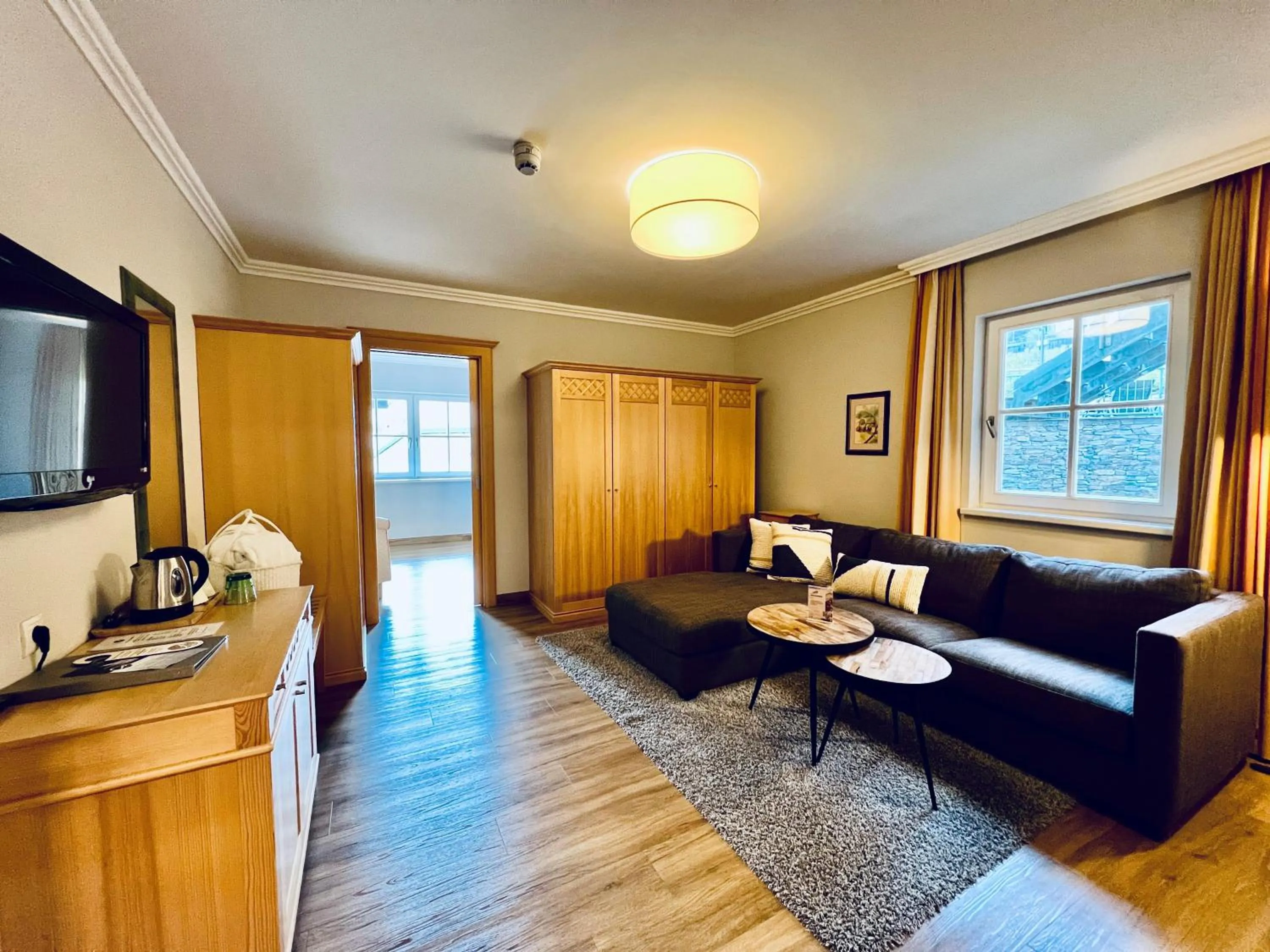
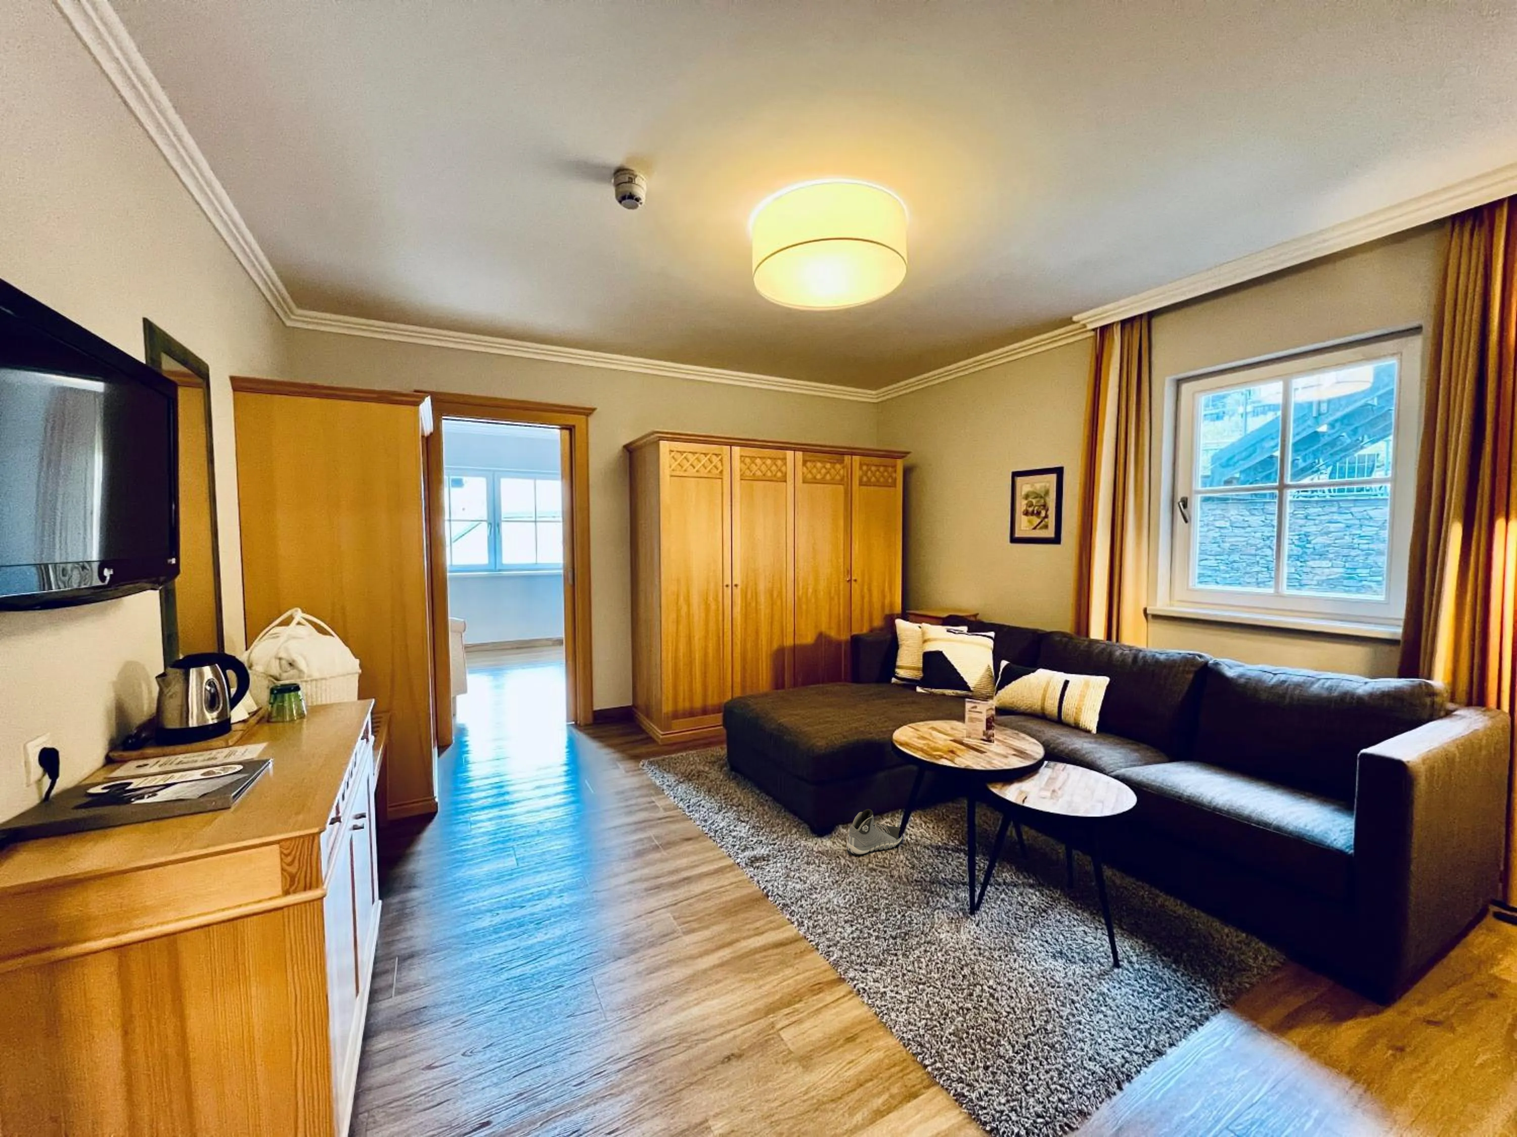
+ sneaker (877, 826)
